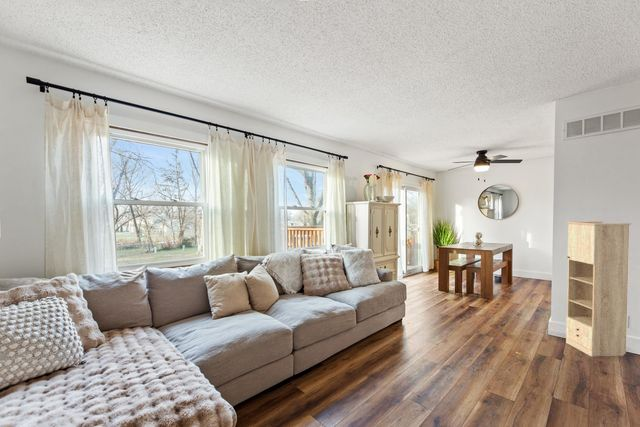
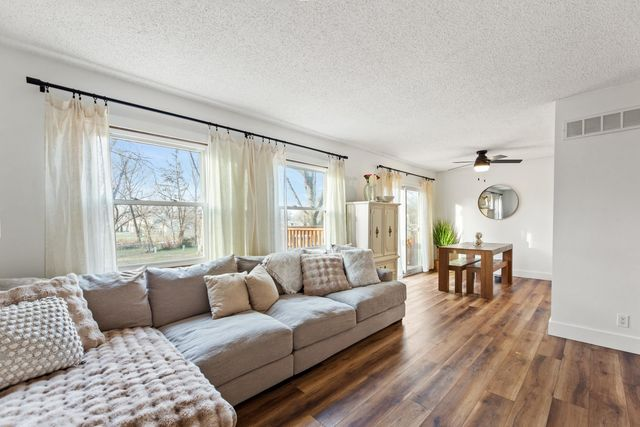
- storage cabinet (595, 286)
